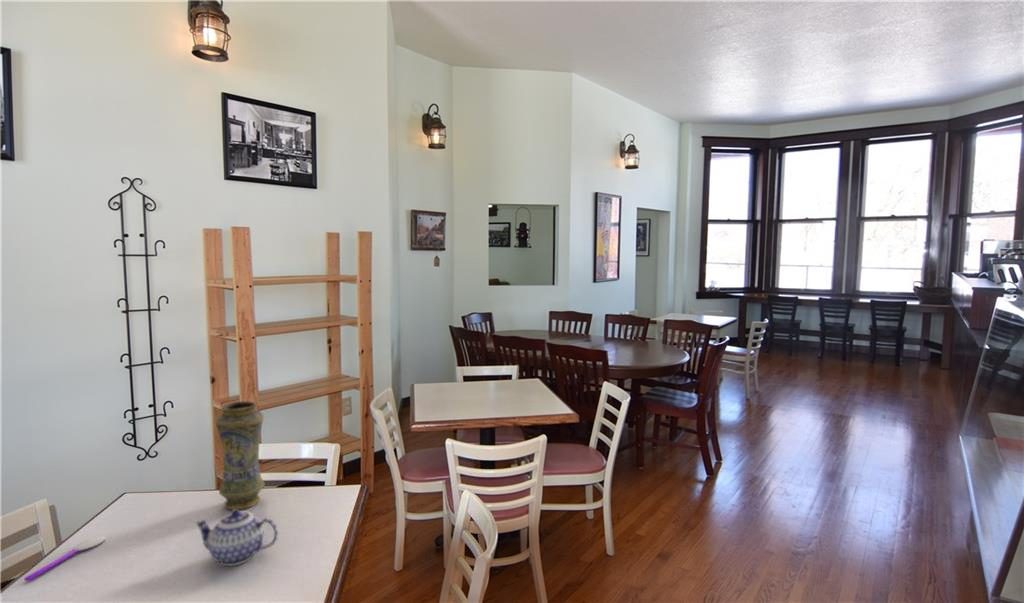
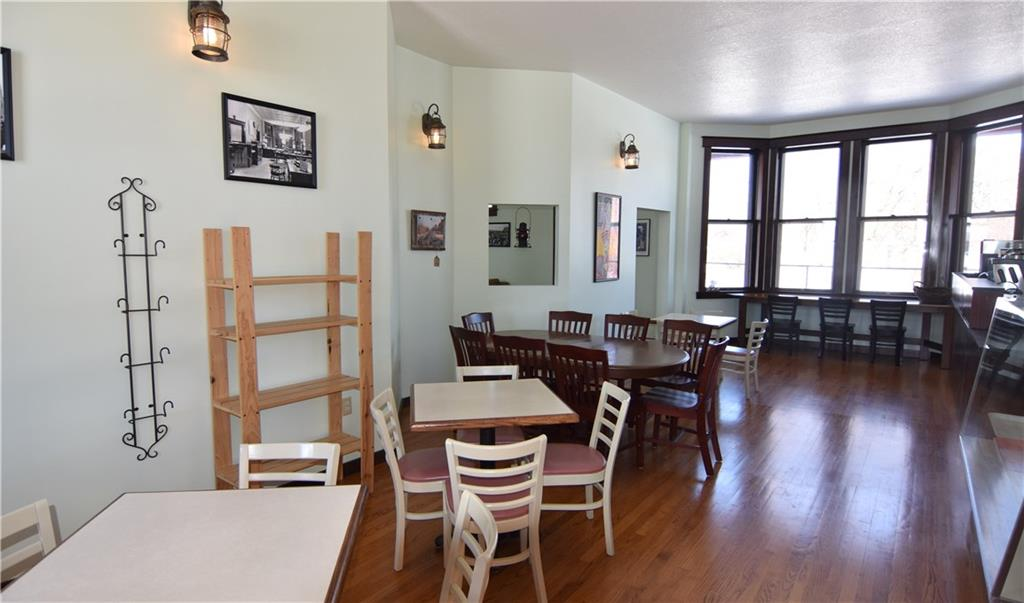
- spoon (67, 555)
- teapot (236, 533)
- vase (241, 453)
